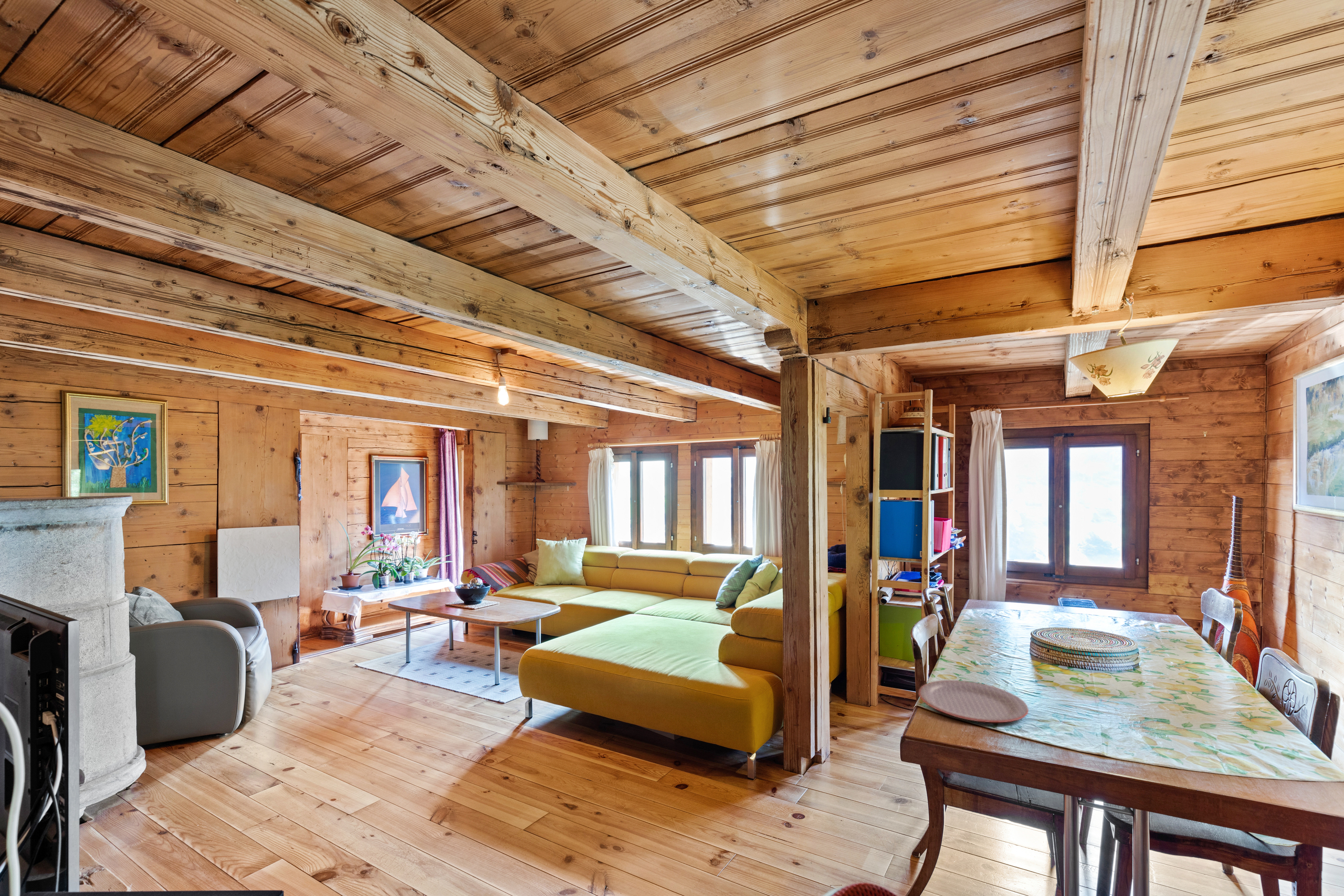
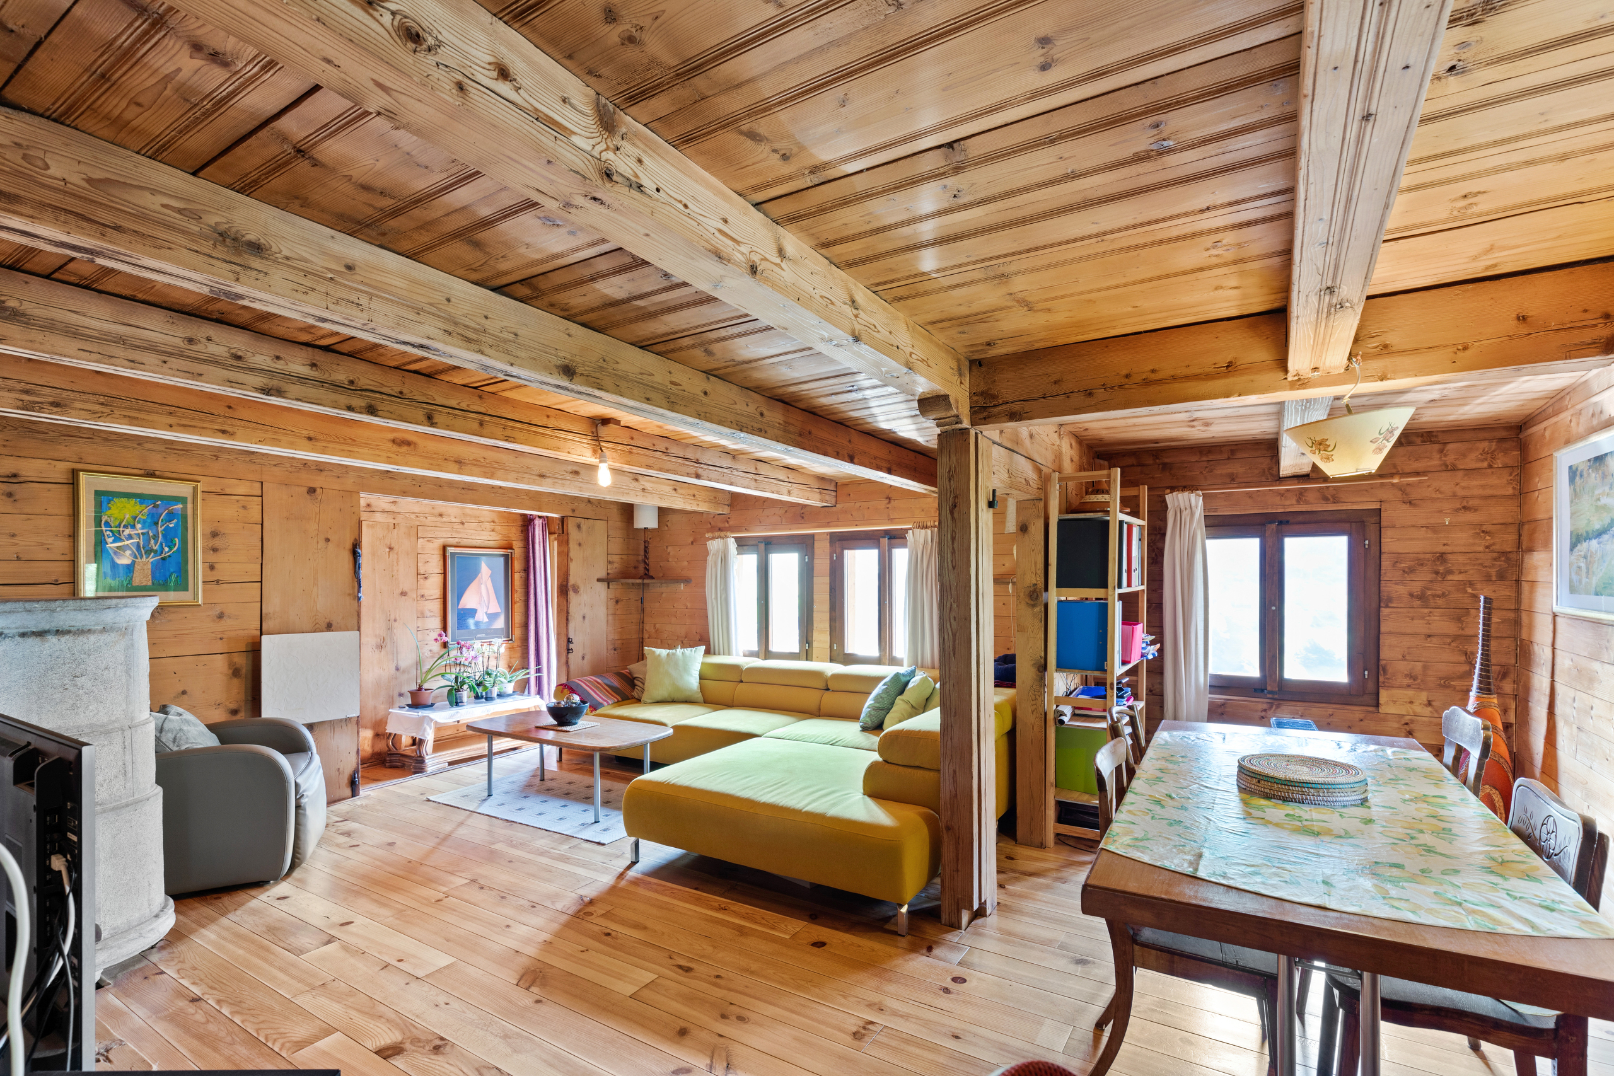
- plate (971, 703)
